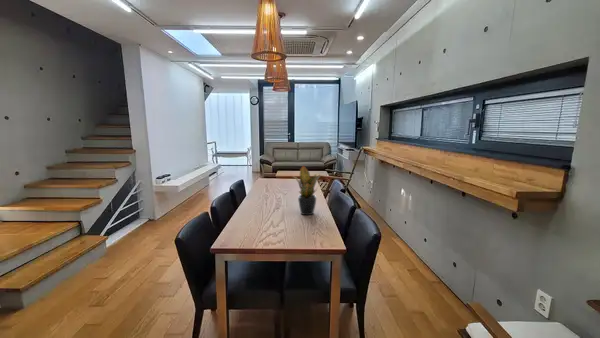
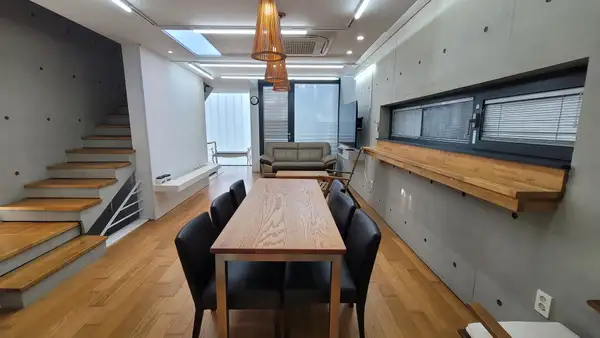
- potted plant (308, 188)
